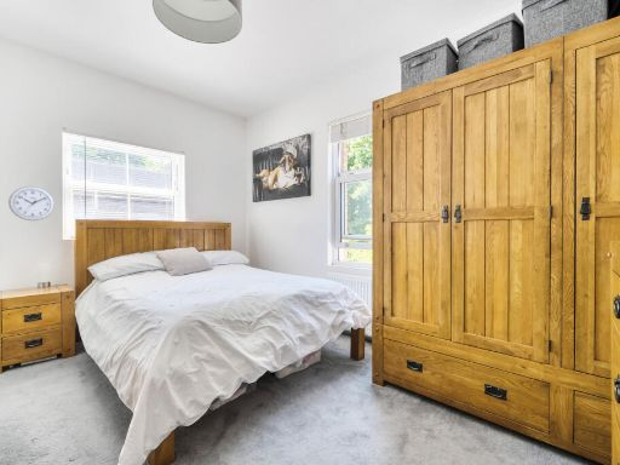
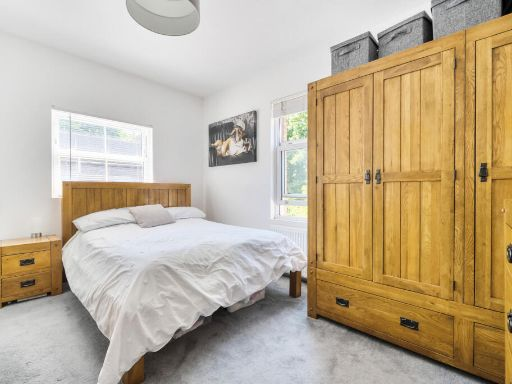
- wall clock (31, 203)
